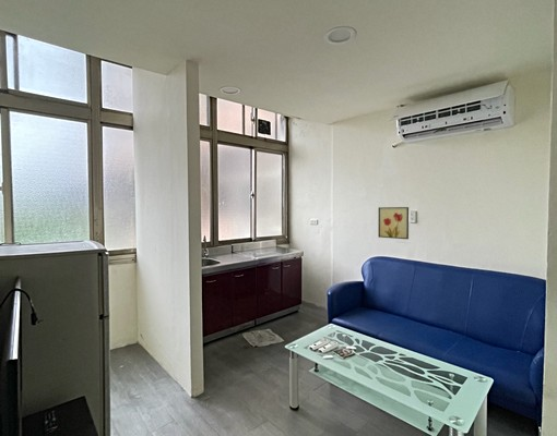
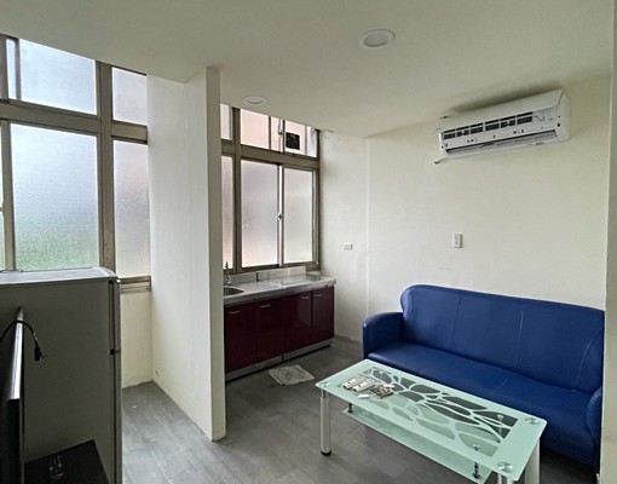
- wall art (393, 222)
